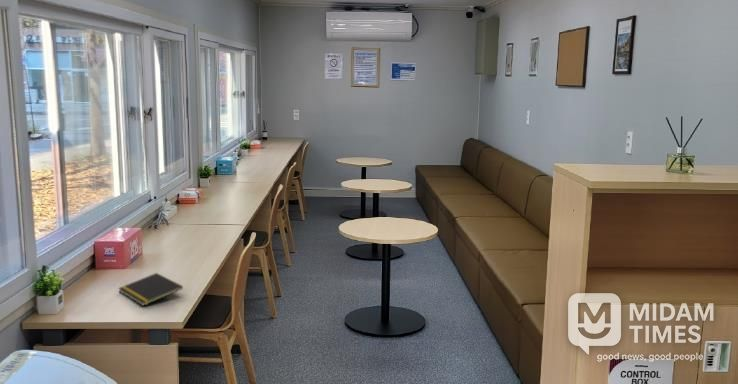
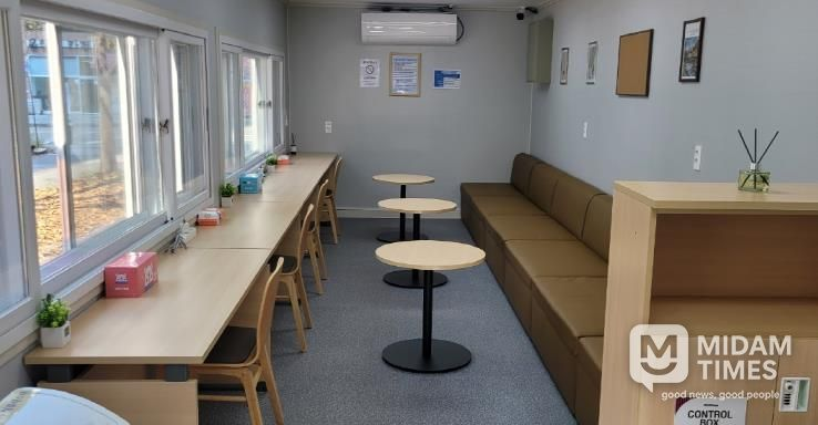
- notepad (150, 288)
